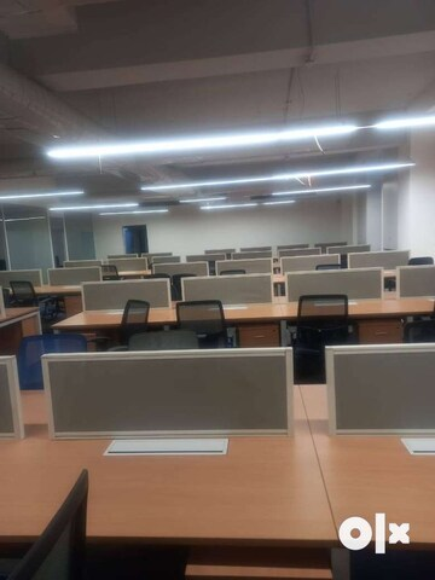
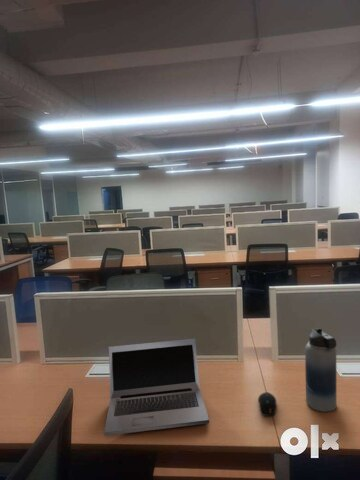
+ computer mouse (267, 401)
+ laptop (154, 382)
+ water bottle (321, 368)
